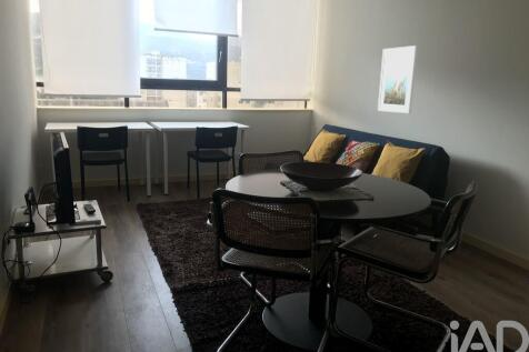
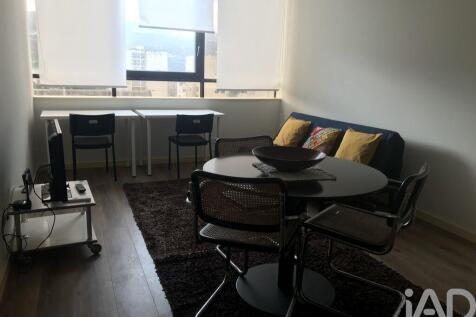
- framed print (396, 80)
